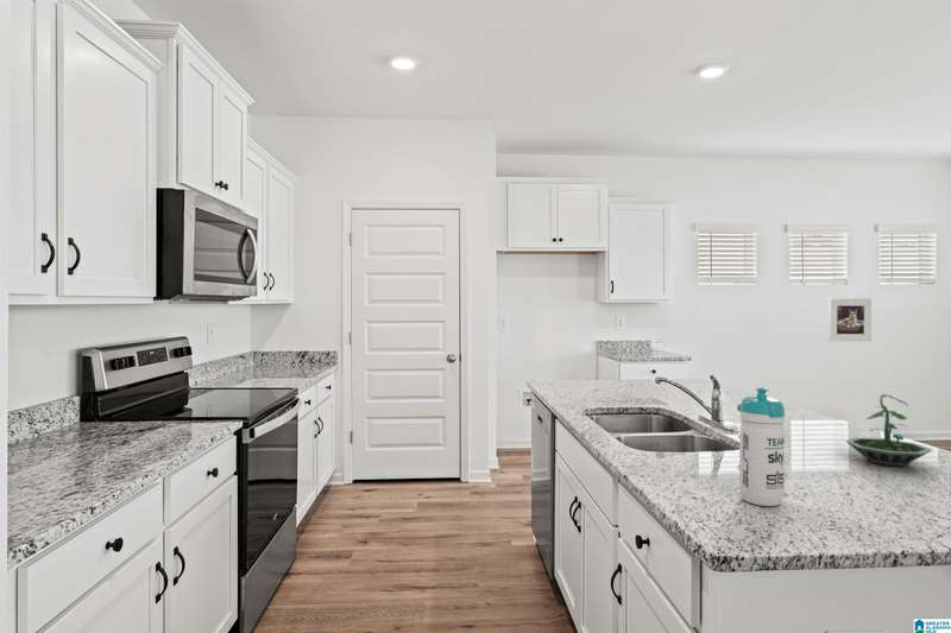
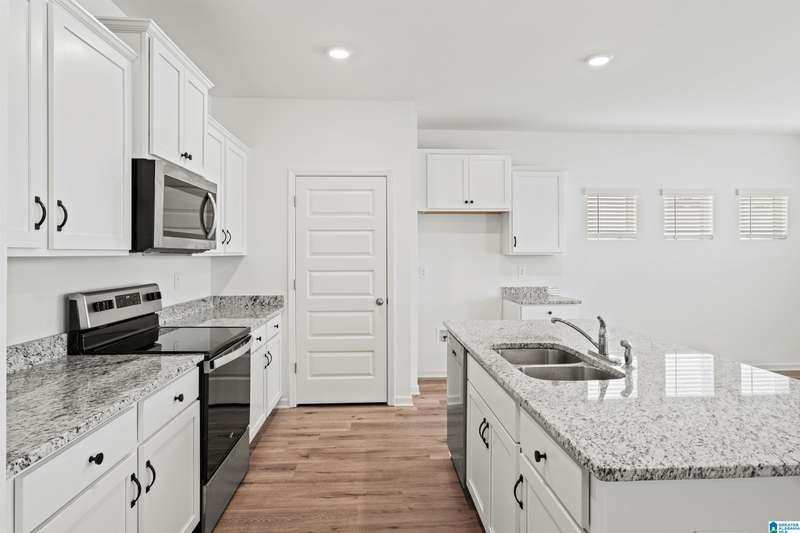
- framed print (850, 319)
- terrarium (886, 407)
- water bottle (761, 444)
